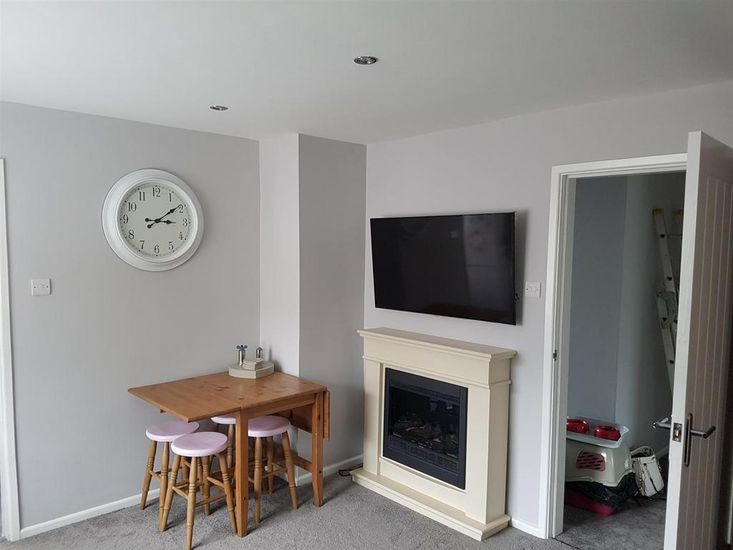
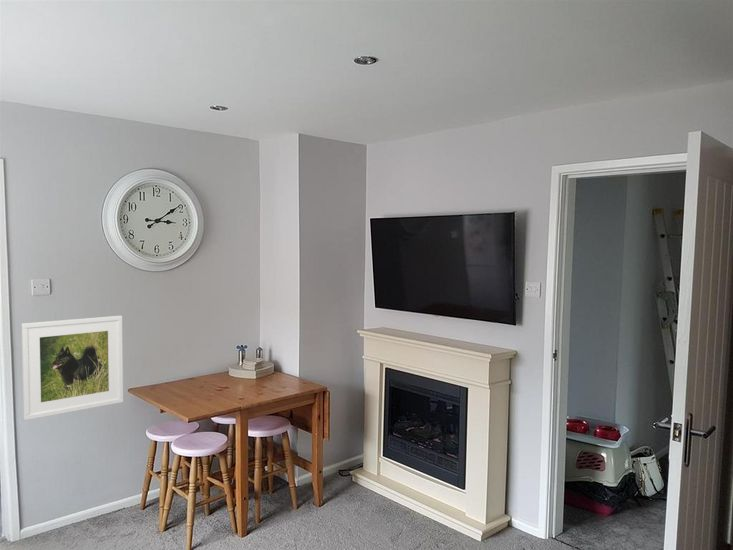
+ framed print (75, 365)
